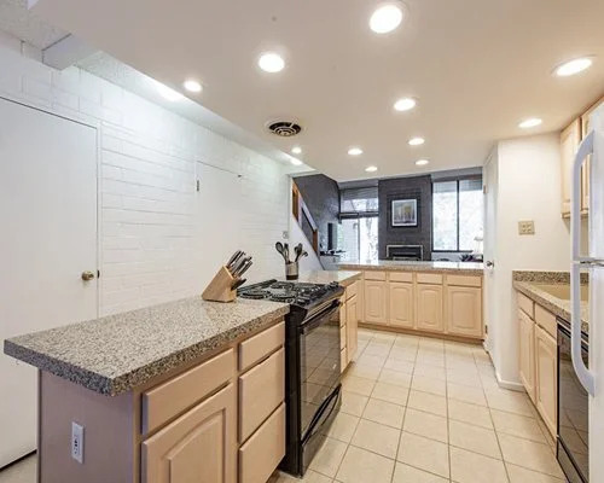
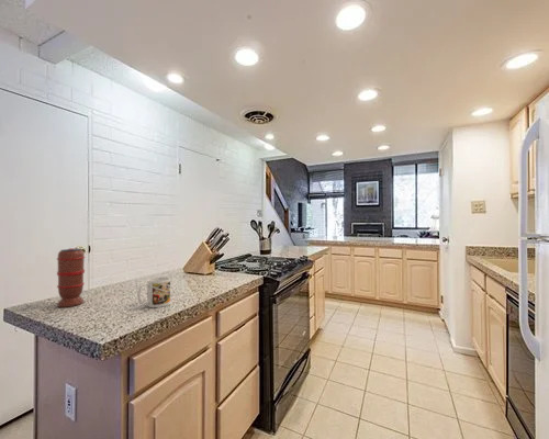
+ mug (154, 292)
+ spice grinder (70, 275)
